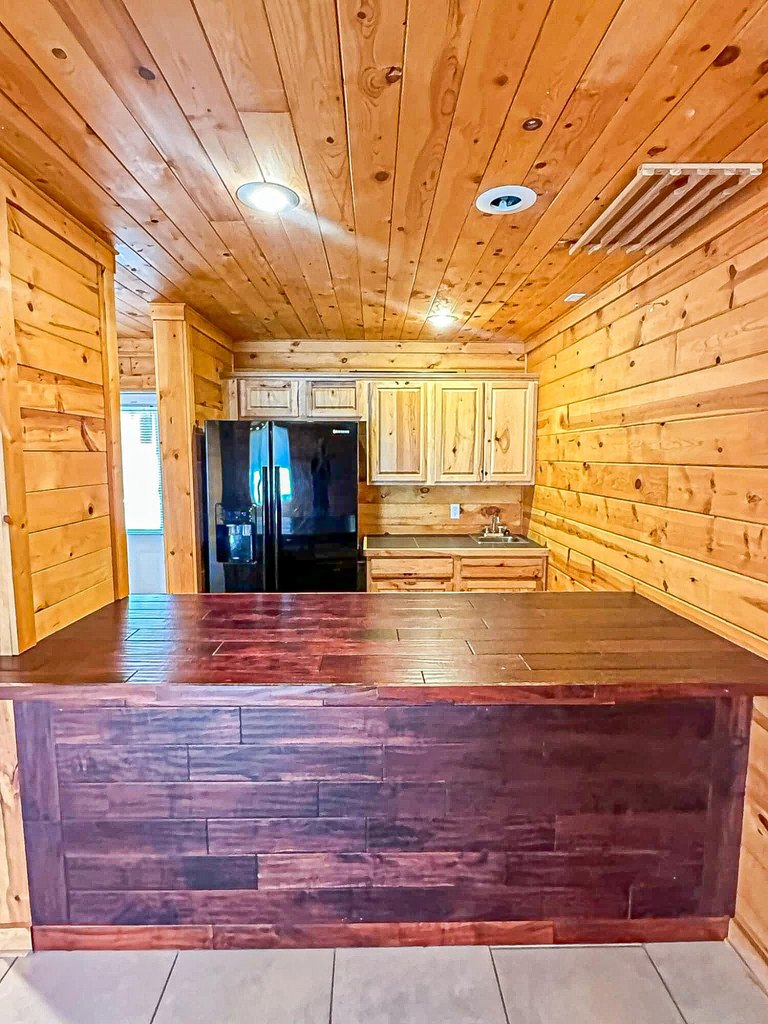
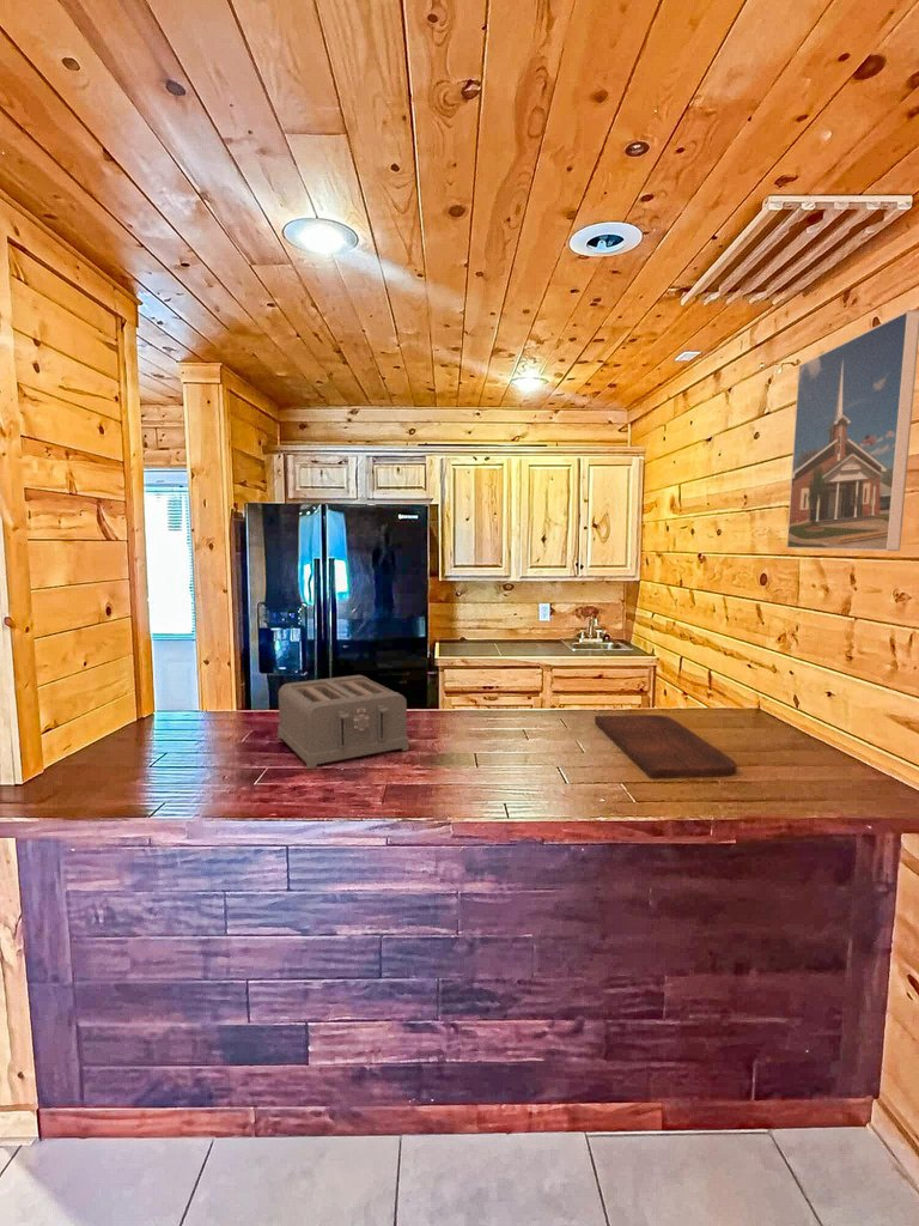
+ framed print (842, 447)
+ toaster (343, 717)
+ cutting board (659, 742)
